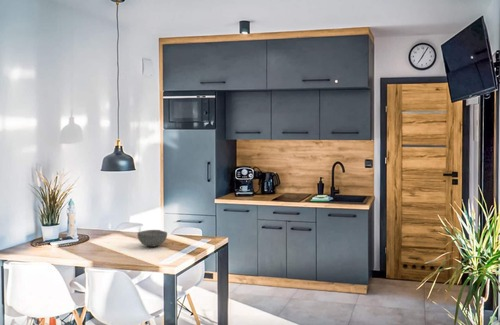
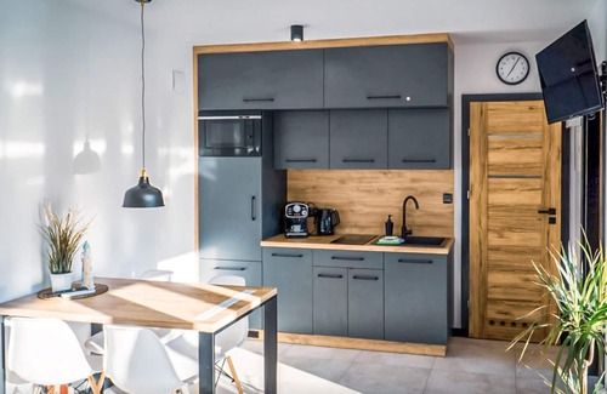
- bowl (152, 239)
